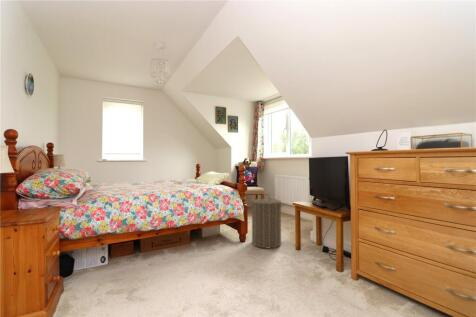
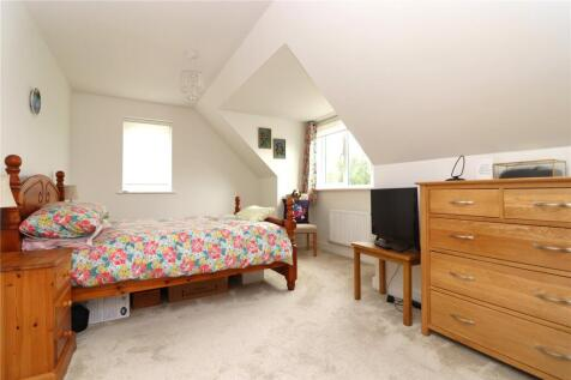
- laundry hamper (266, 218)
